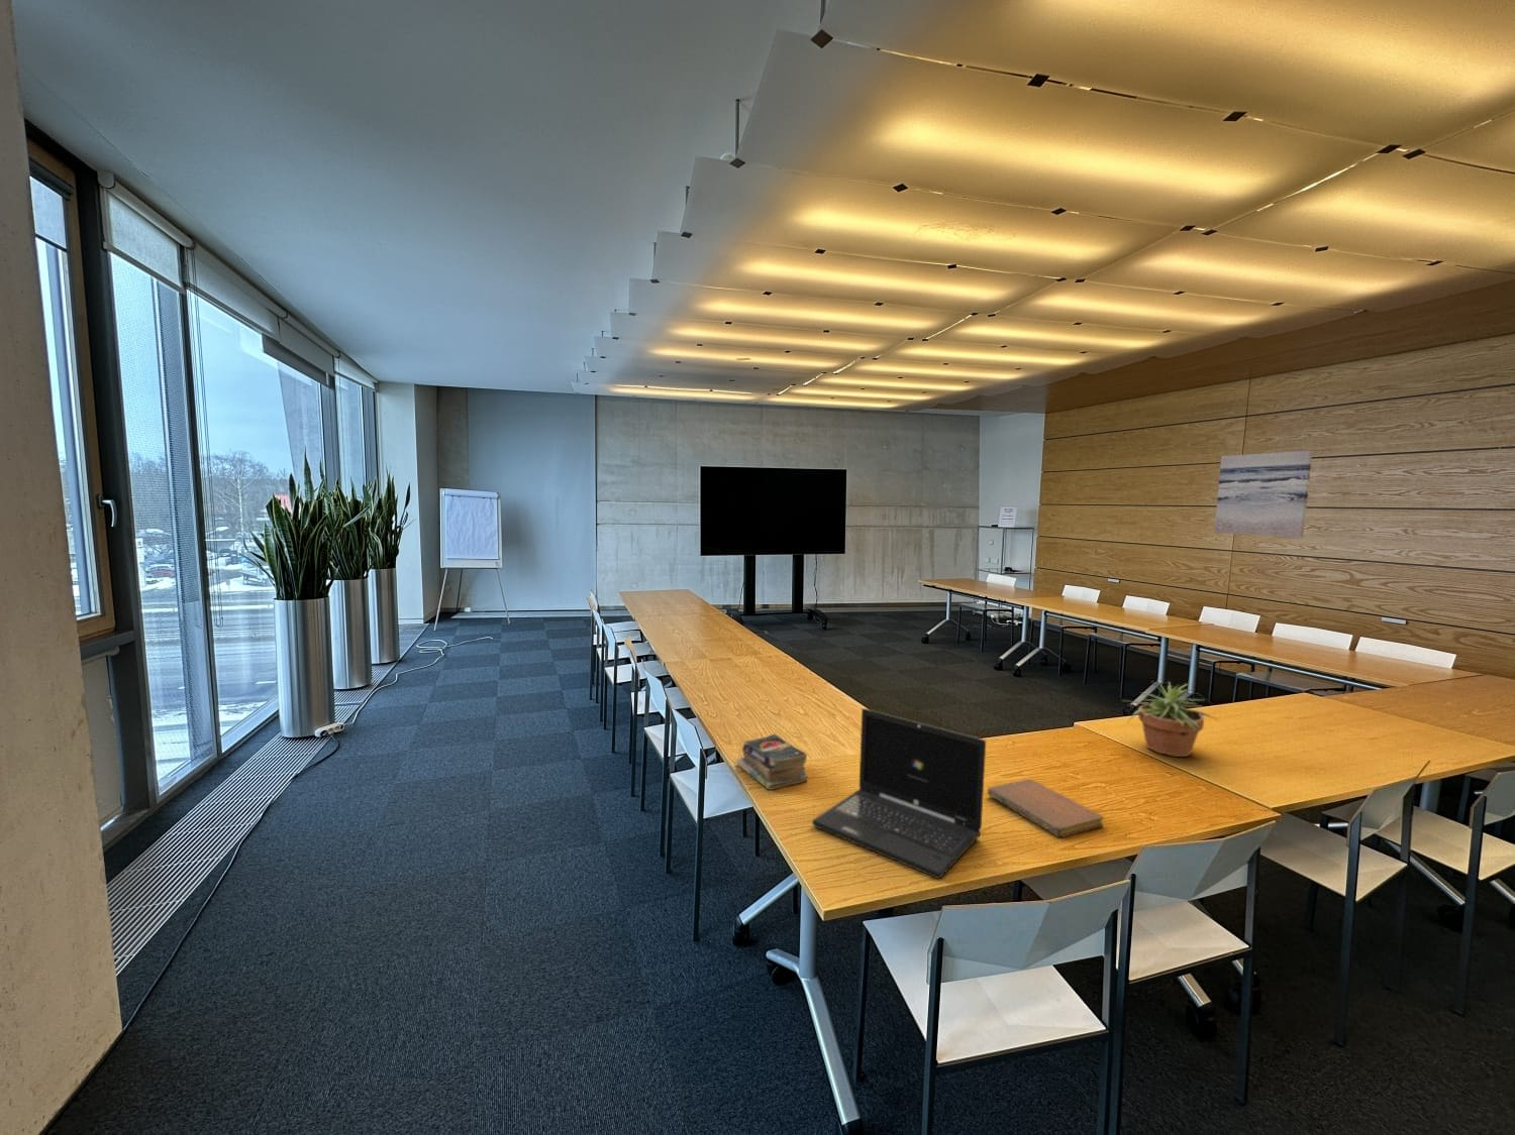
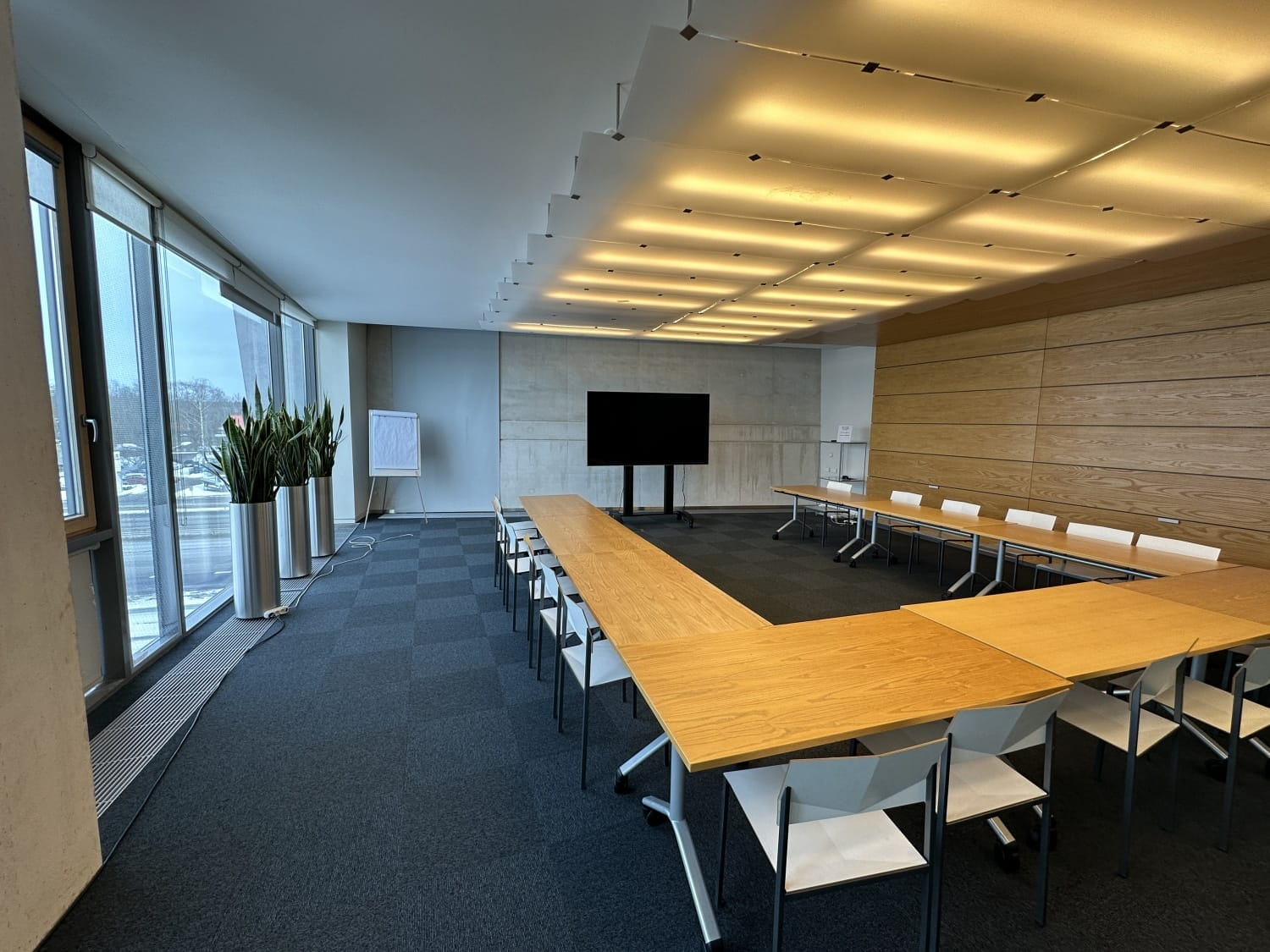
- notebook (1043, 805)
- book (771, 758)
- wall art (1261, 495)
- laptop (897, 784)
- potted plant (1169, 714)
